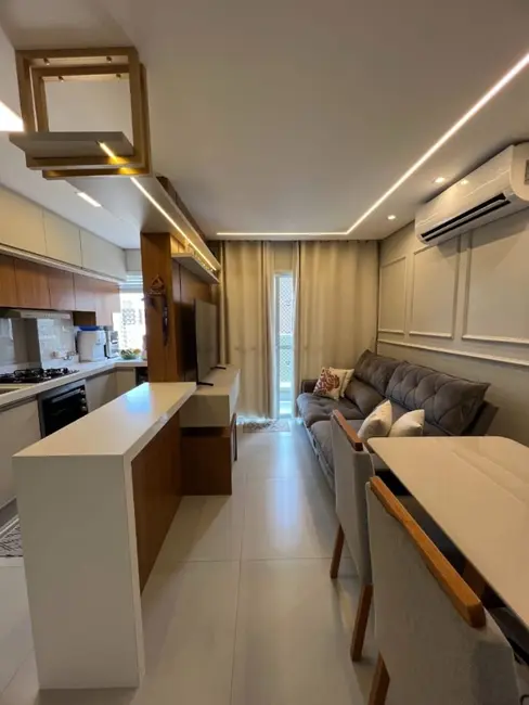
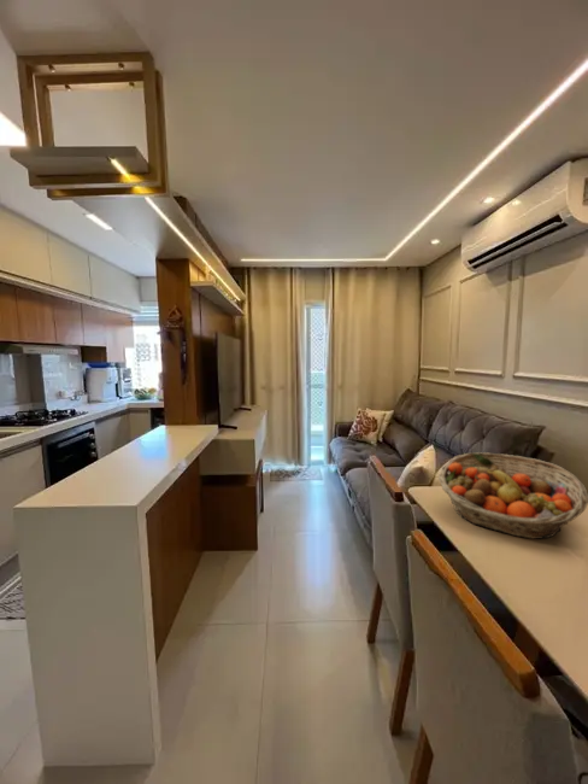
+ fruit basket (505, 491)
